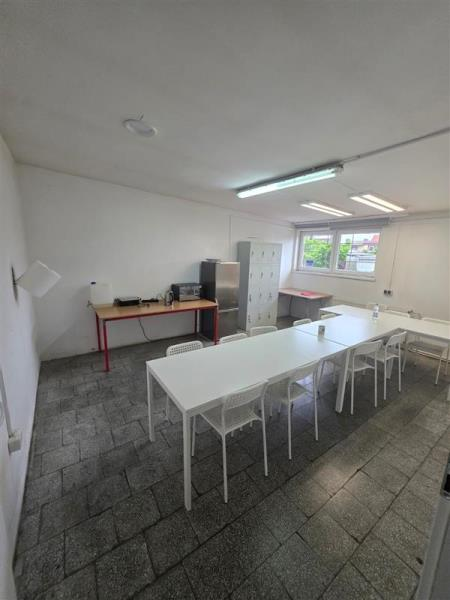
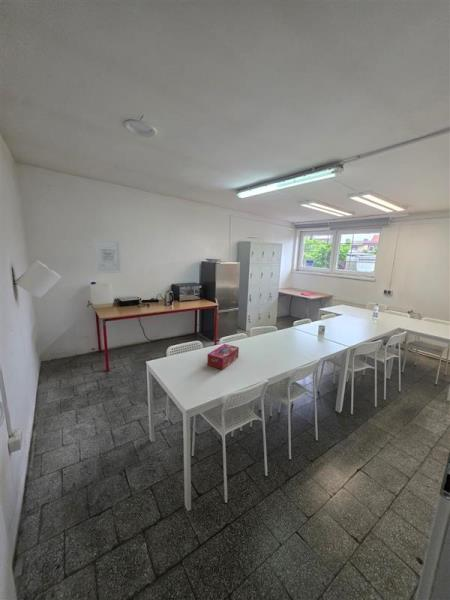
+ wall art (108, 256)
+ tissue box (223, 355)
